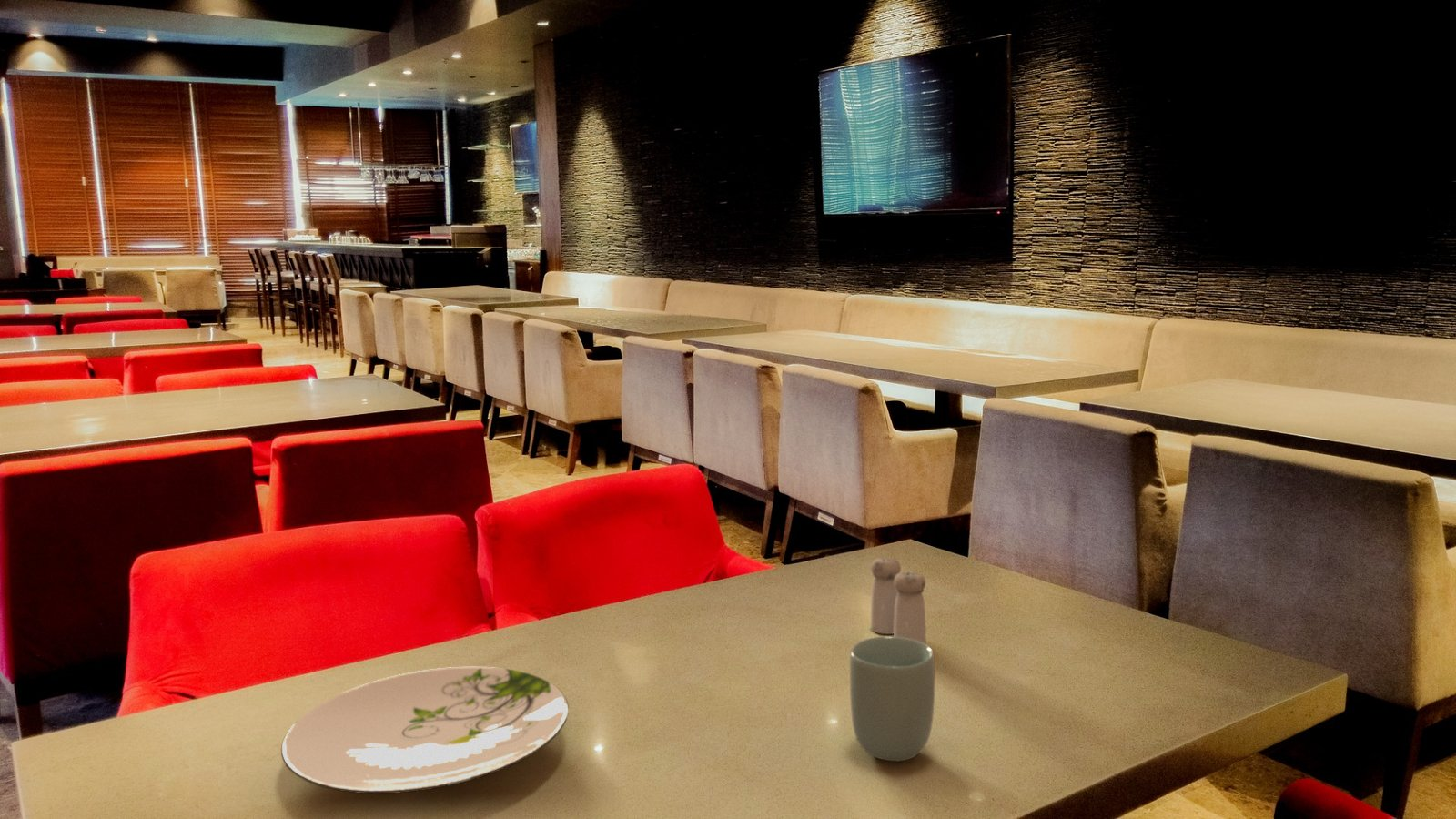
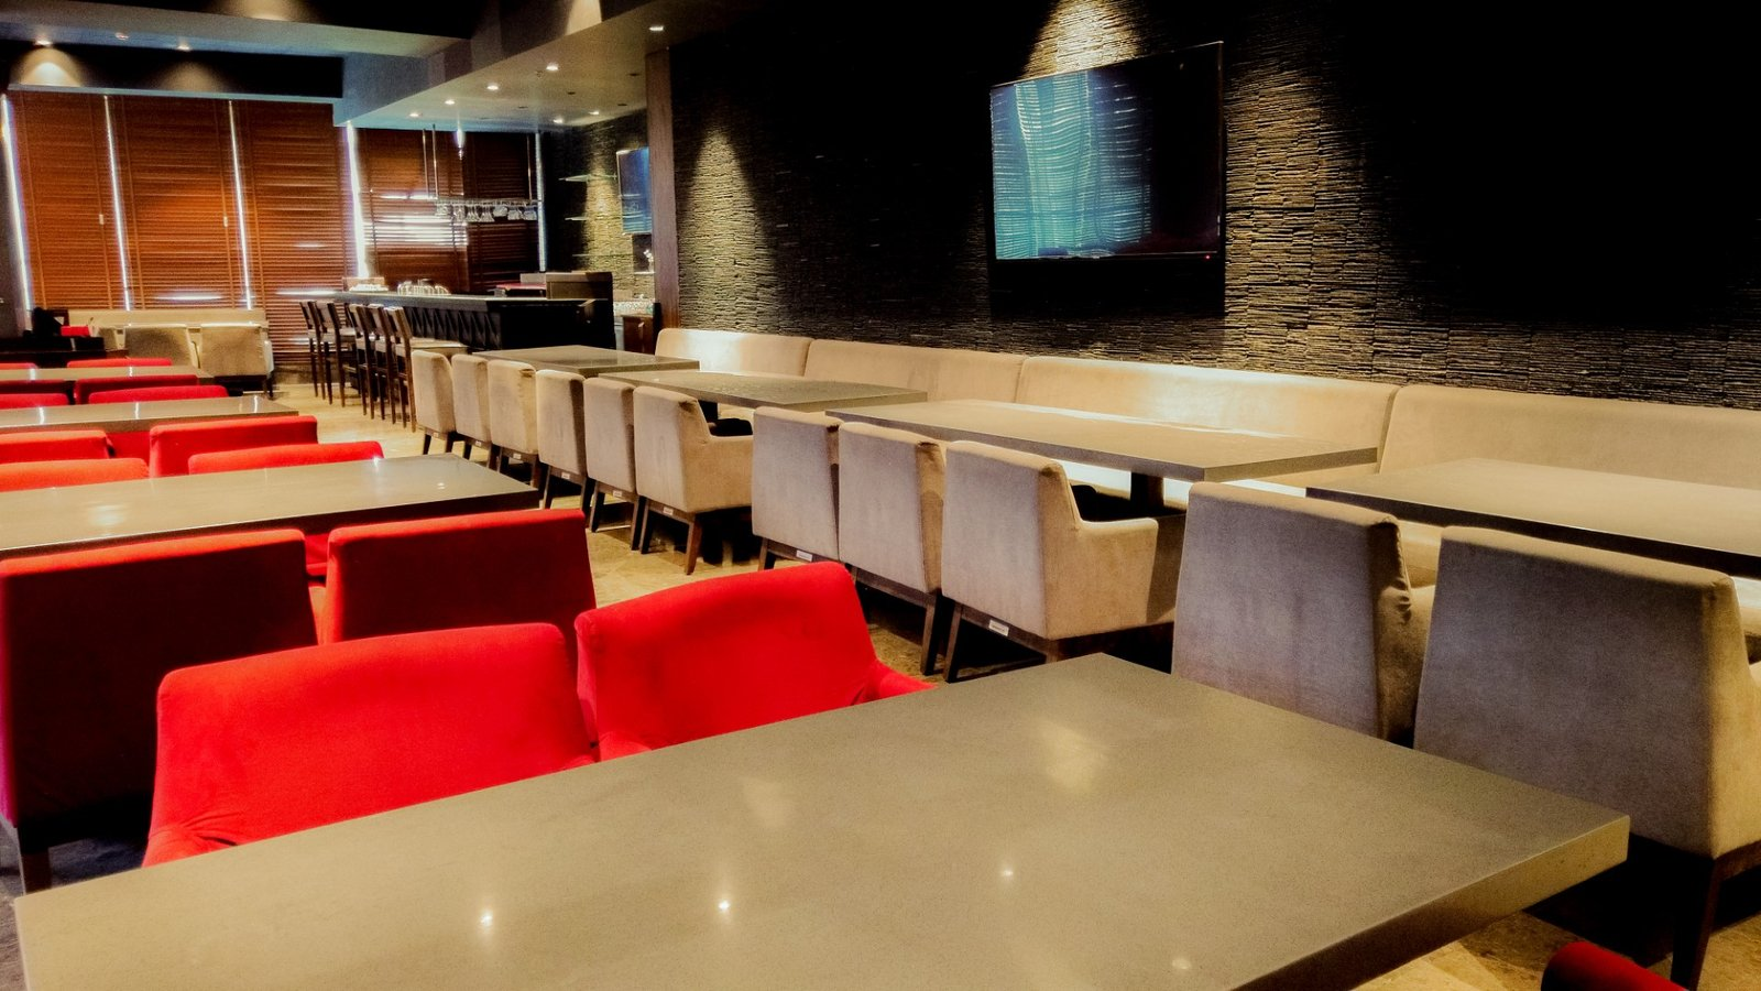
- plate (430, 737)
- cup (892, 701)
- salt and pepper shaker (897, 602)
